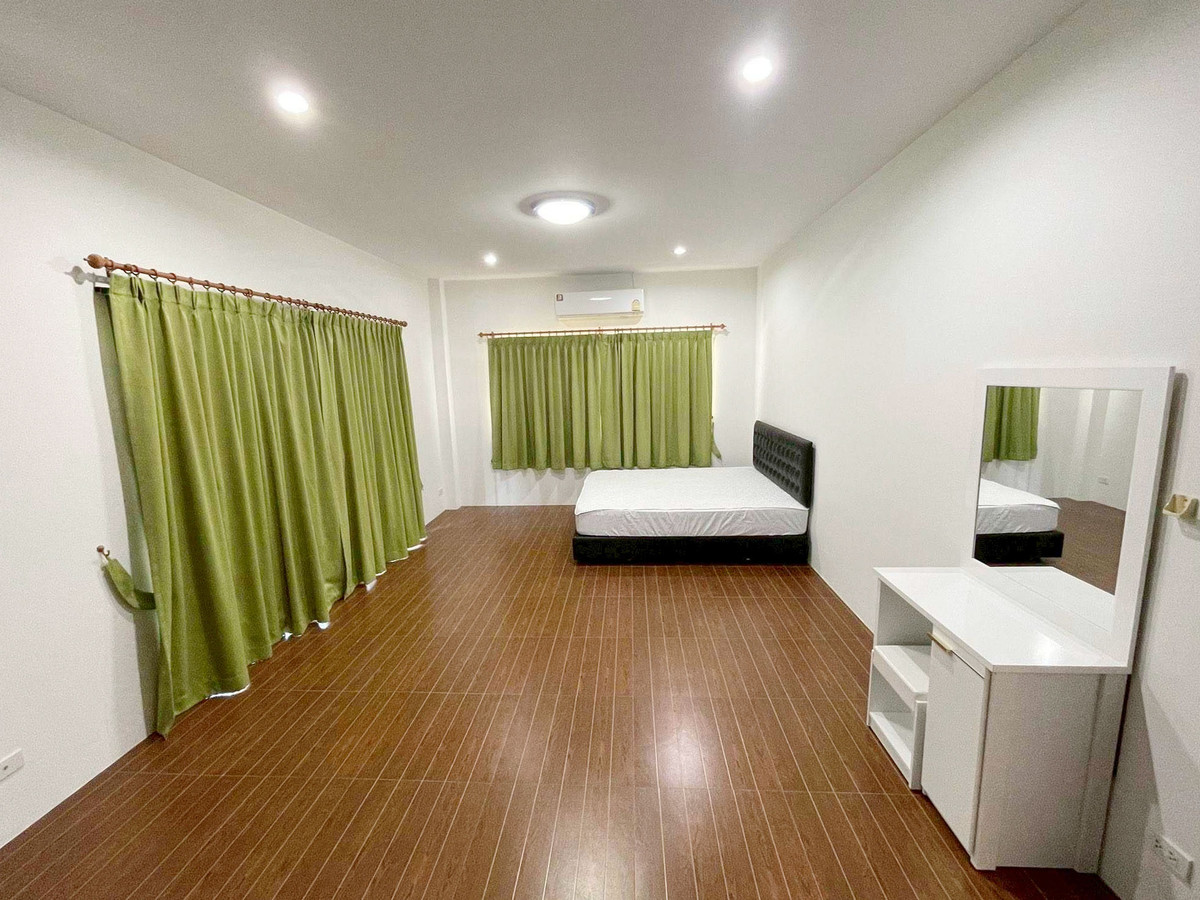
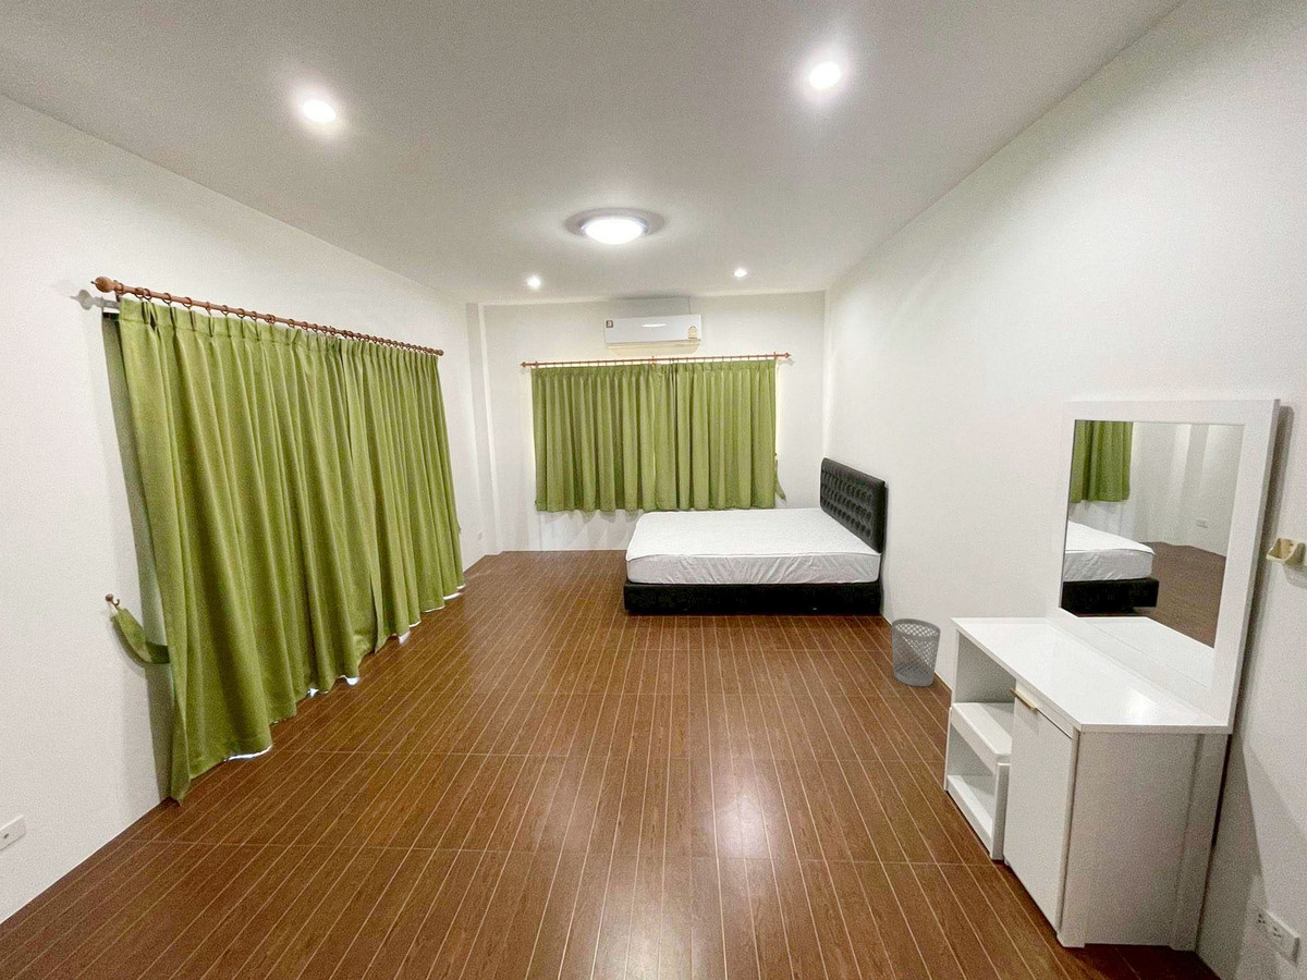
+ wastebasket (914, 652)
